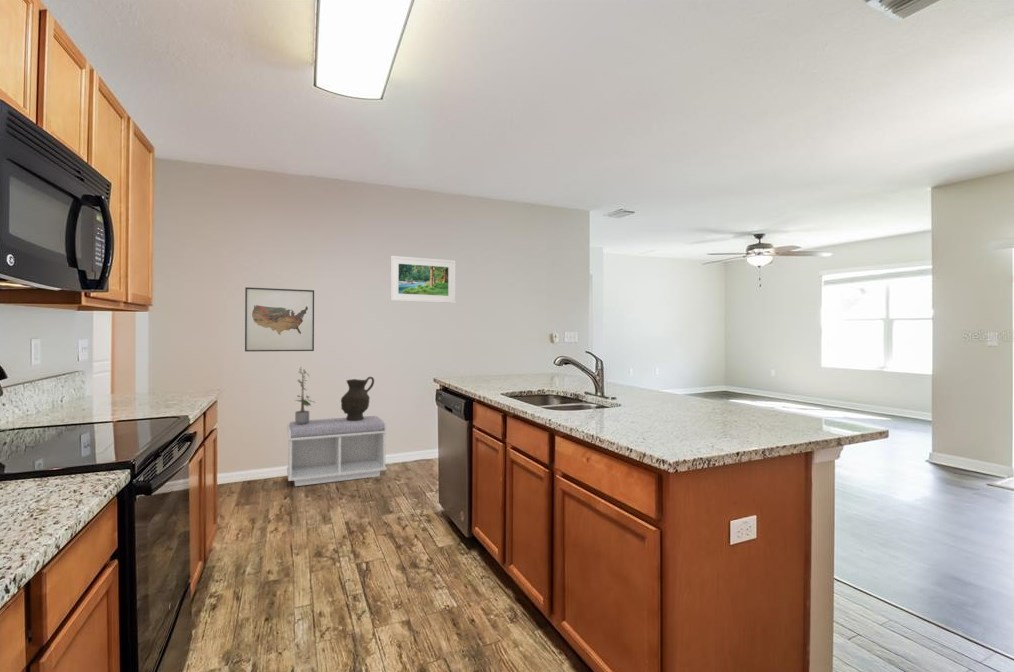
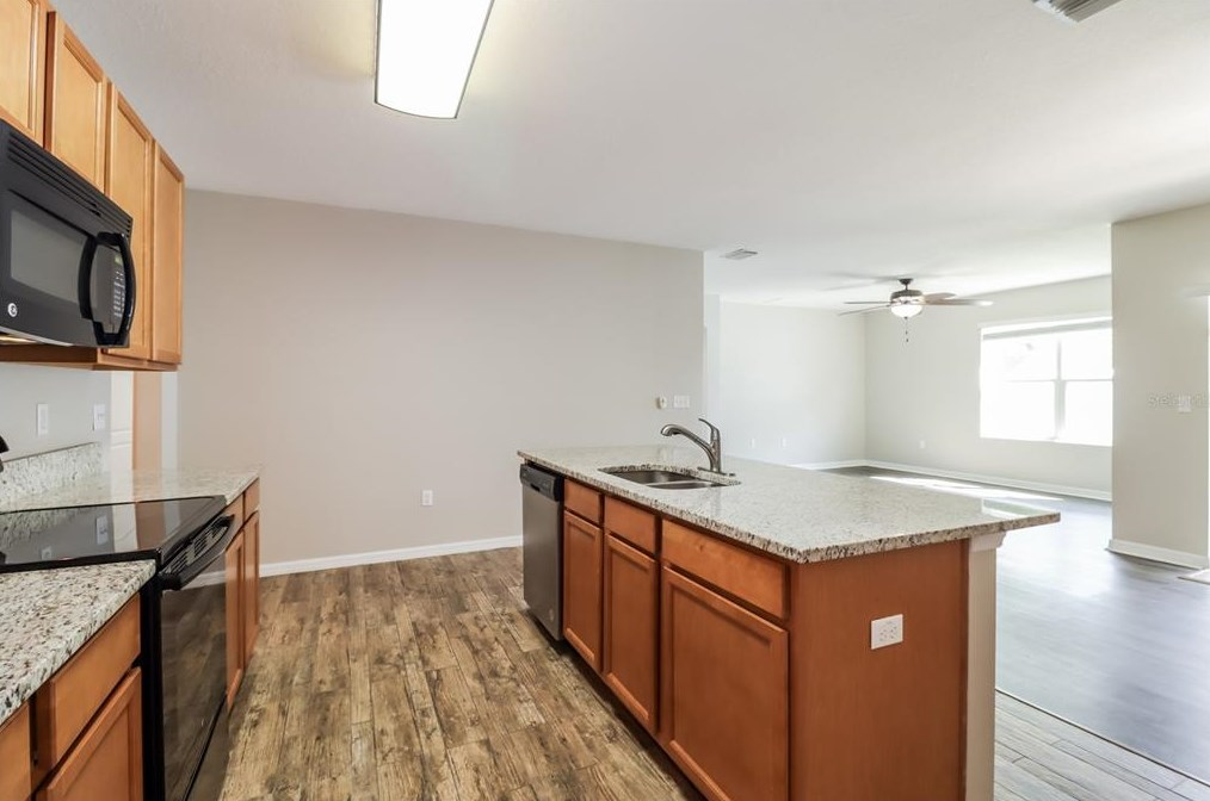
- potted plant (302, 394)
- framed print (423, 280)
- decorative vase (357, 398)
- wall art (280, 320)
- bench (336, 448)
